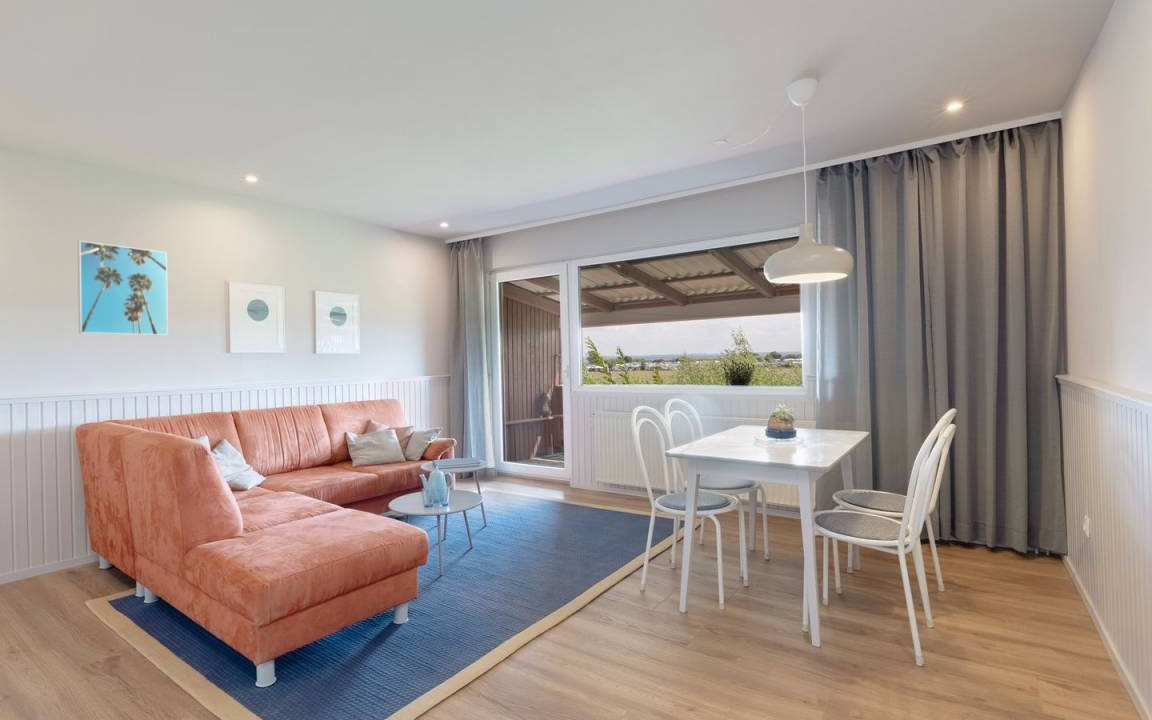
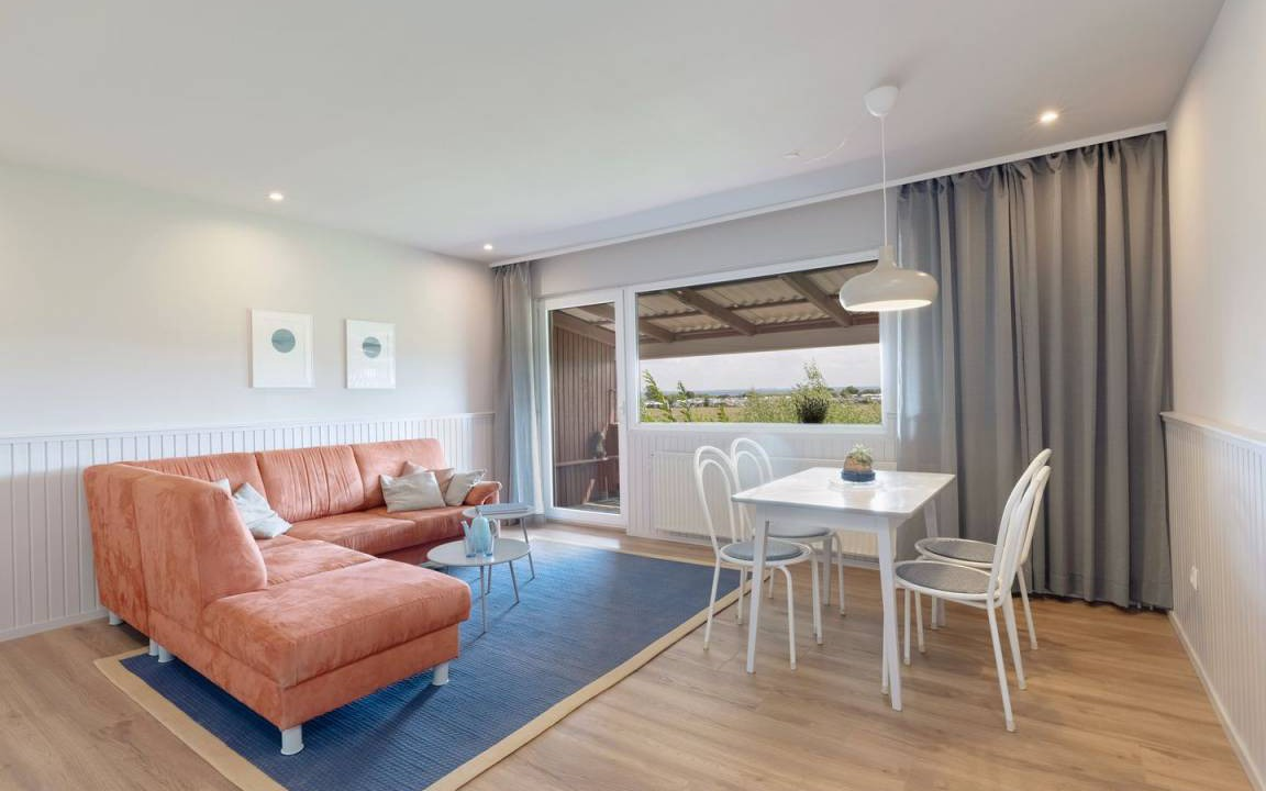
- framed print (125, 290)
